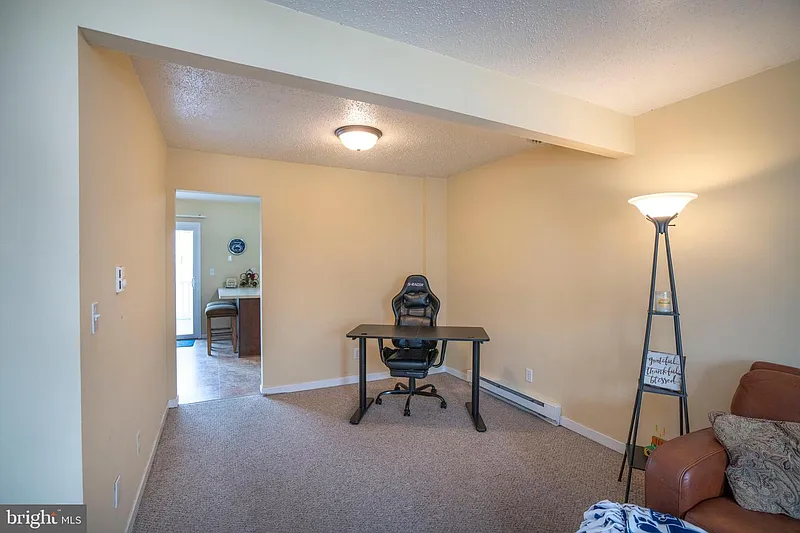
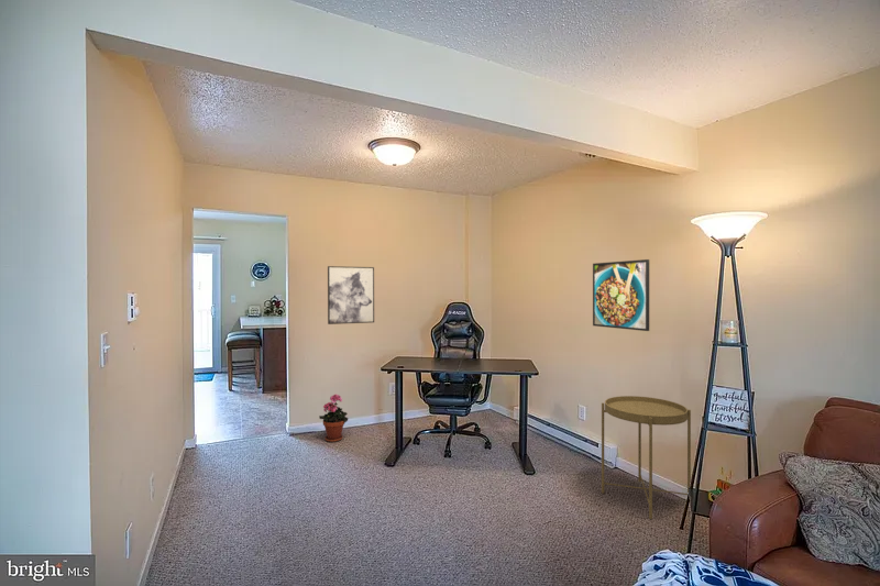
+ potted plant (333, 417)
+ side table (640, 452)
+ wall art (351, 295)
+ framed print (618, 295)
